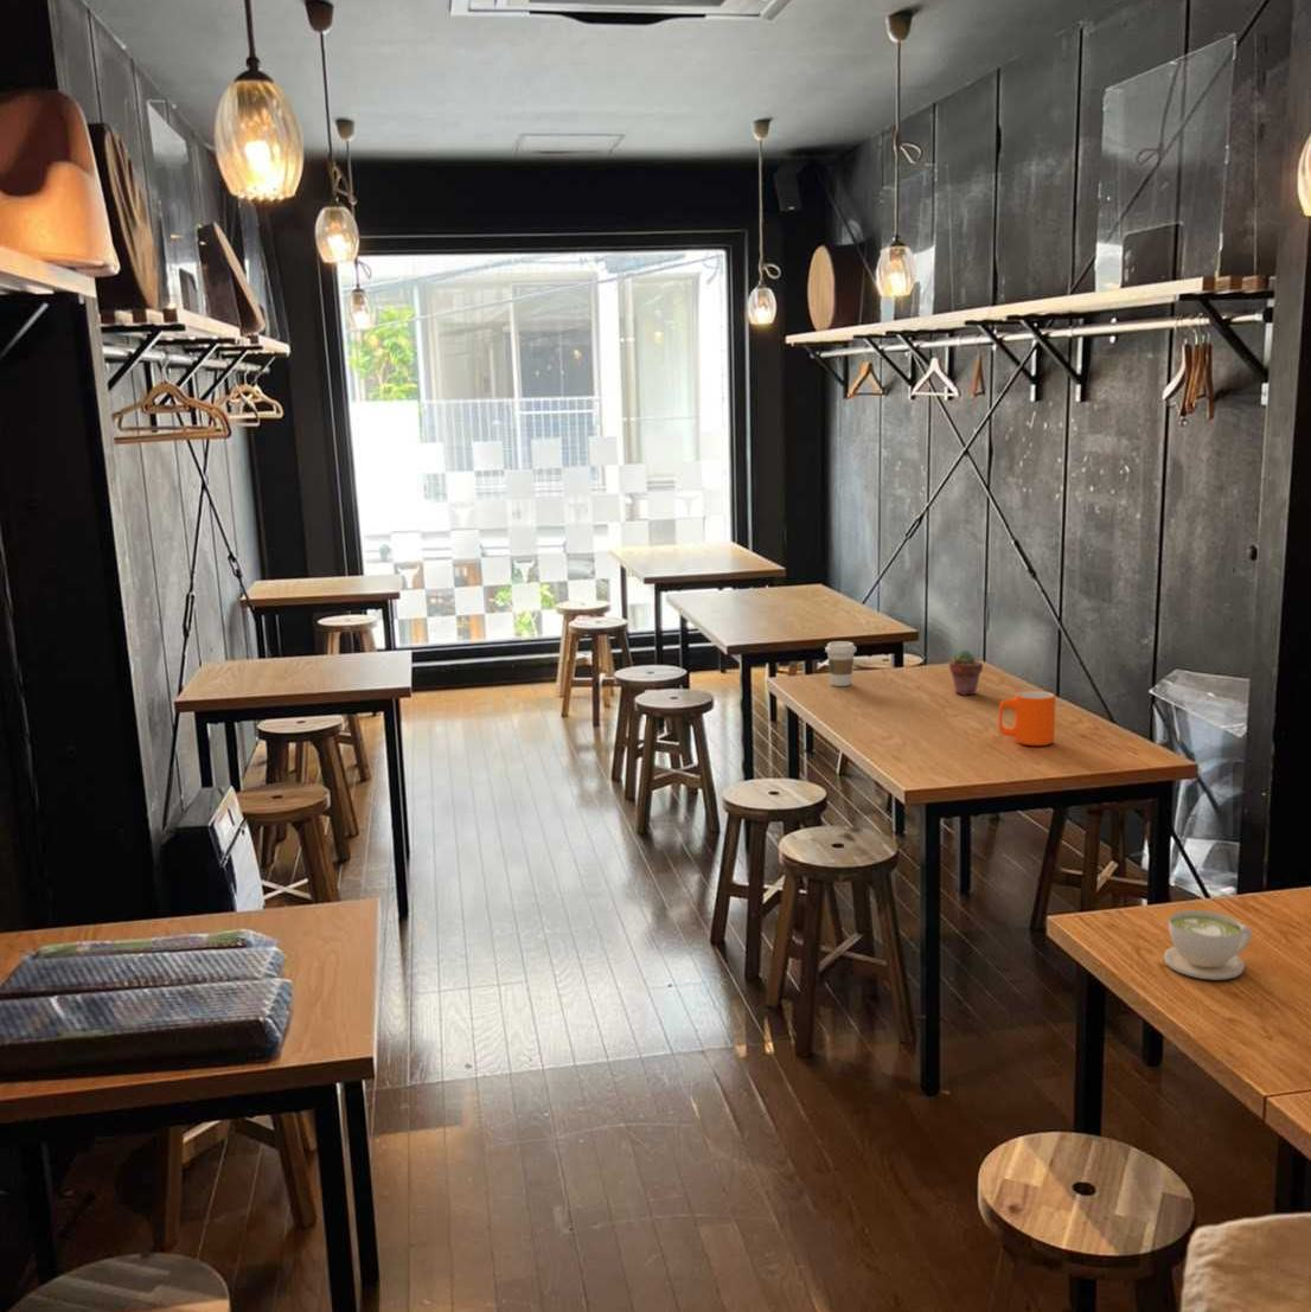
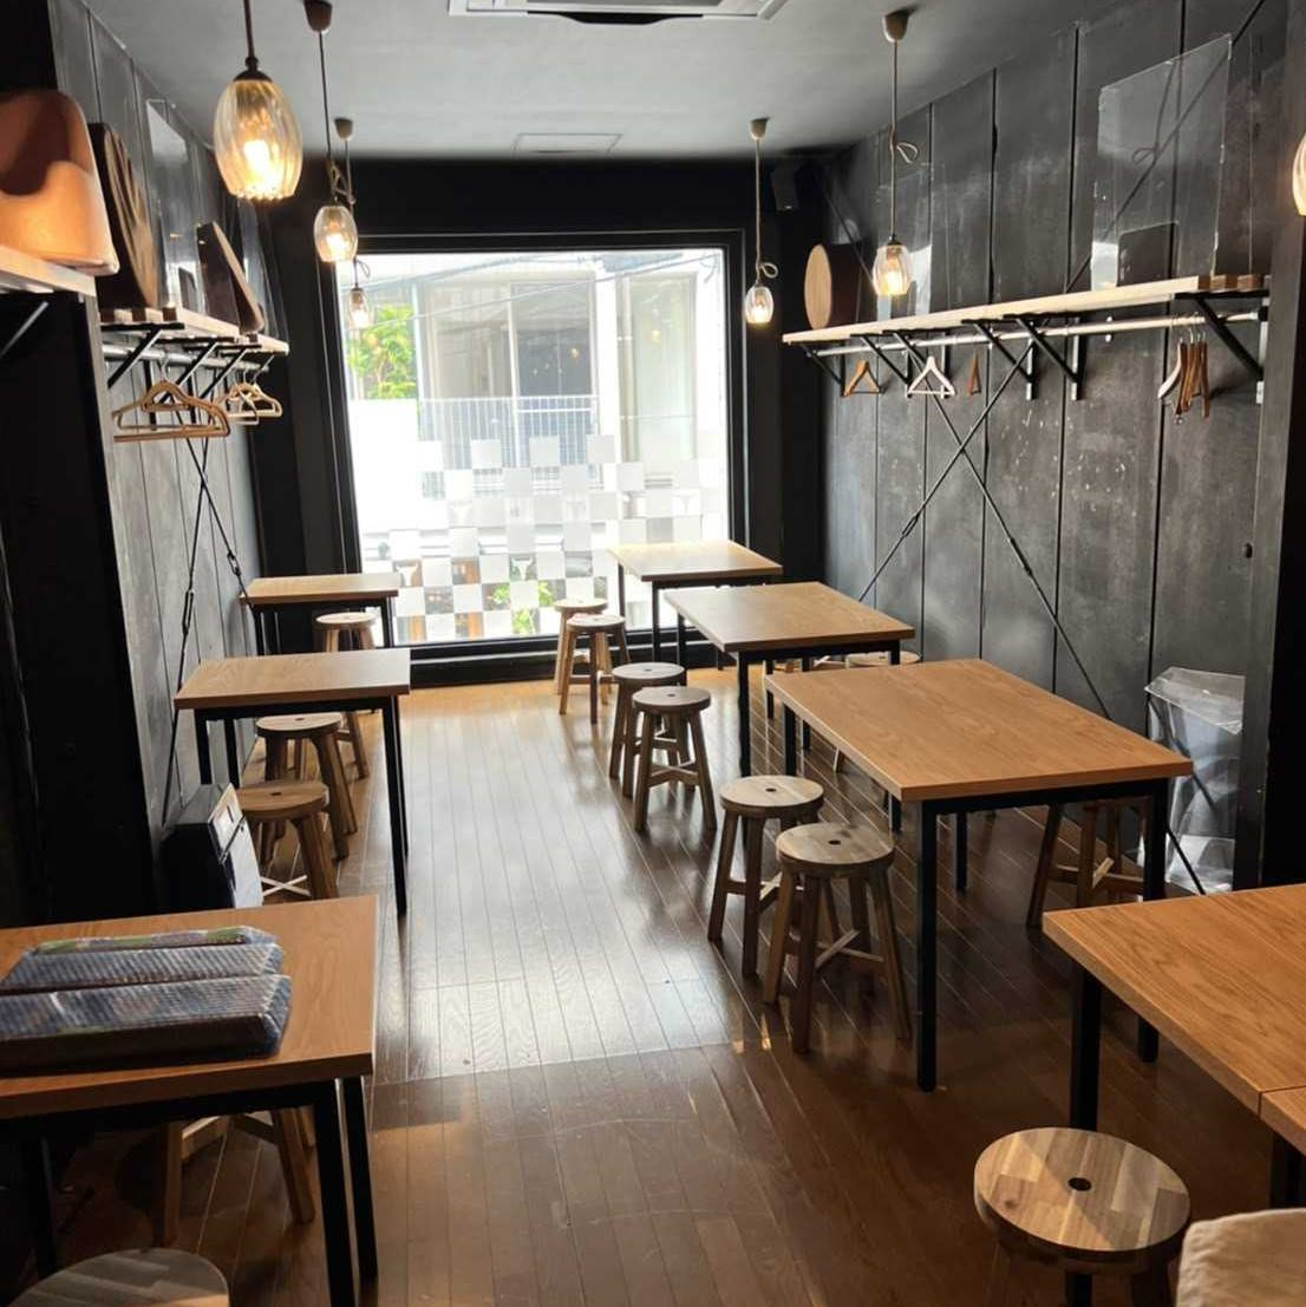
- mug (1028, 718)
- potted succulent (965, 671)
- coffee cup (840, 664)
- coffee cup (1208, 942)
